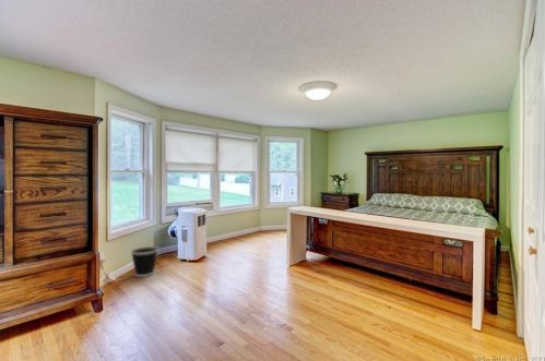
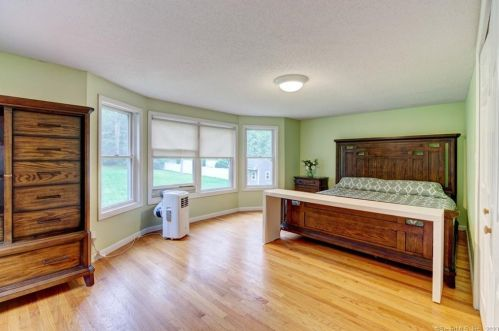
- wastebasket (144, 262)
